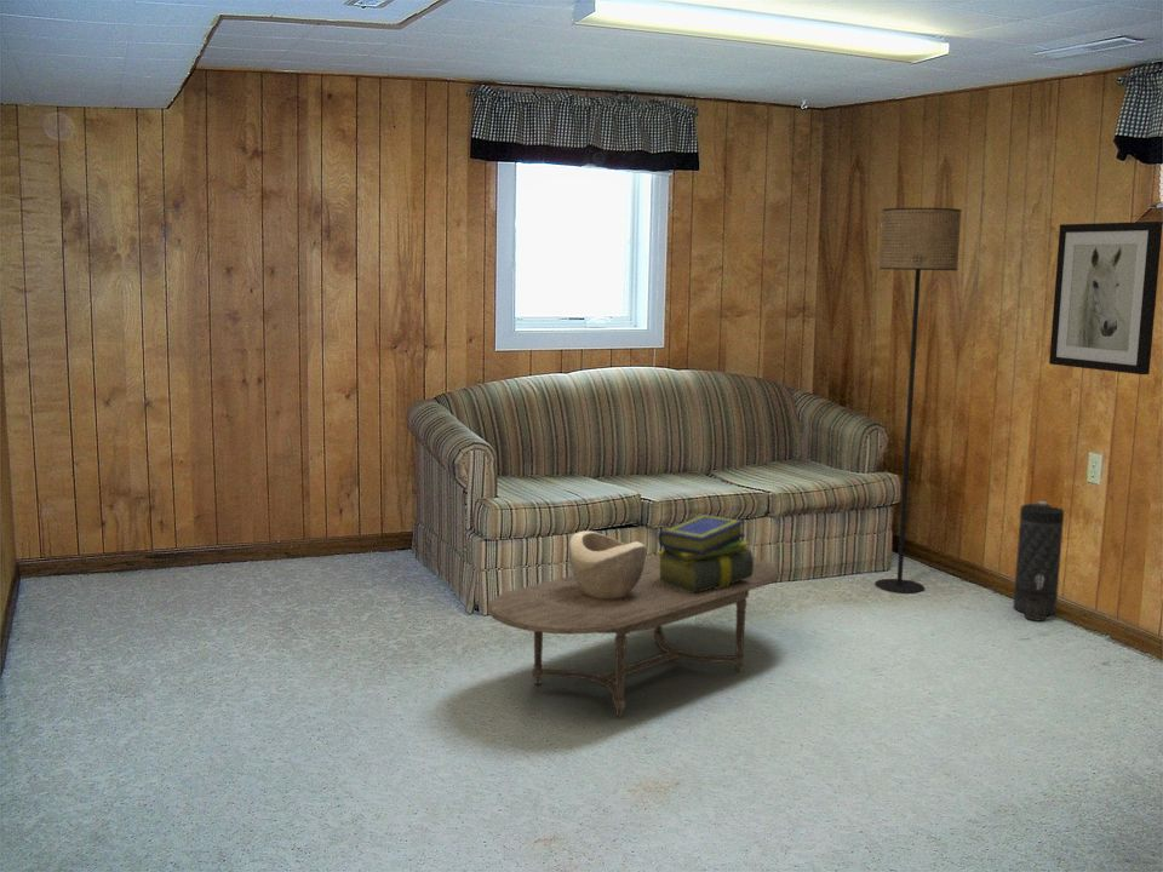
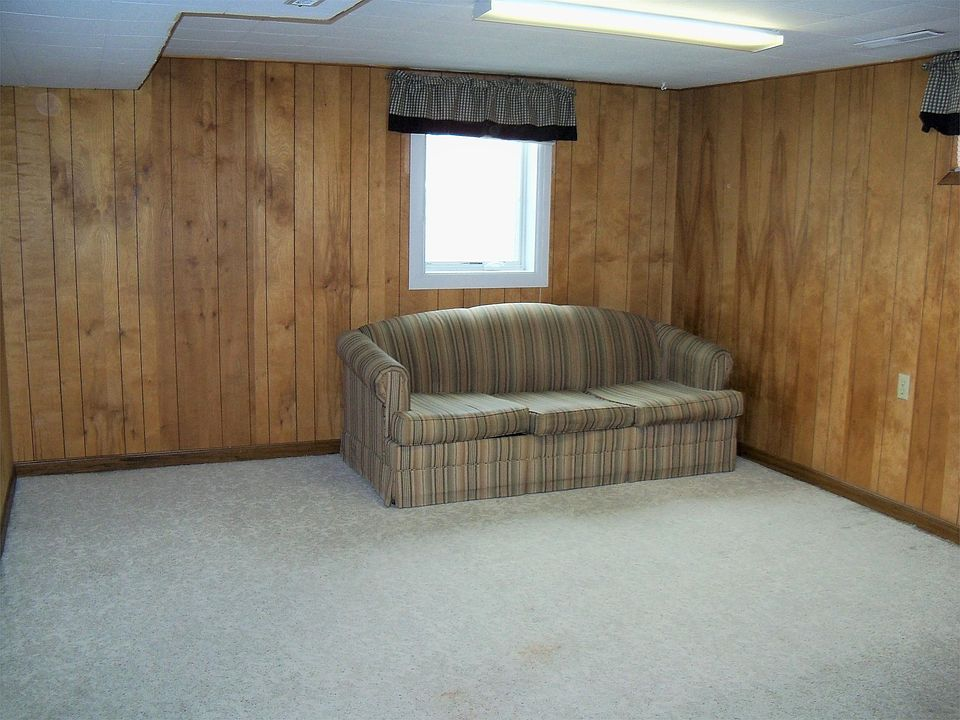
- coffee table (641, 630)
- canister (1038, 557)
- wall art (1102, 297)
- floor lamp (910, 402)
- decorative bowl (607, 564)
- stack of books (704, 551)
